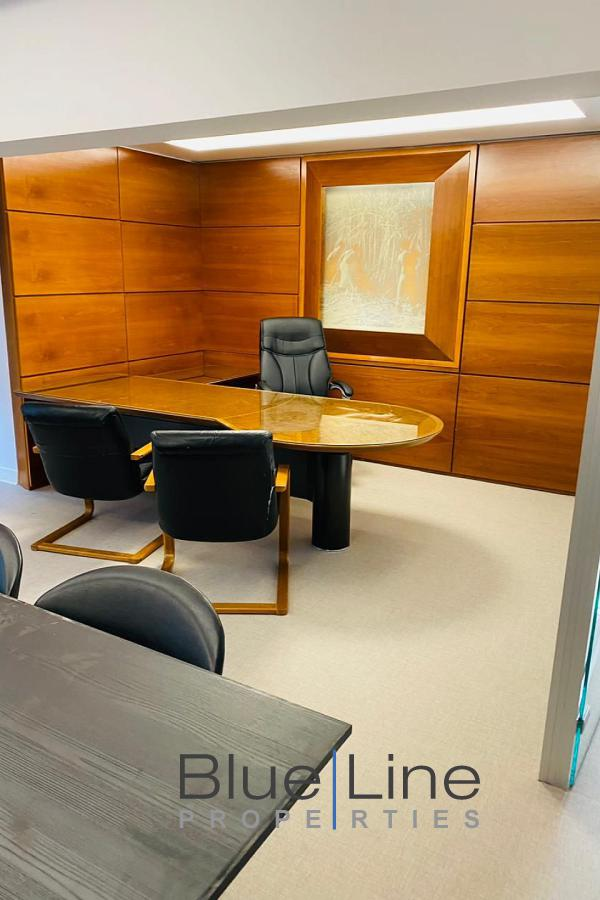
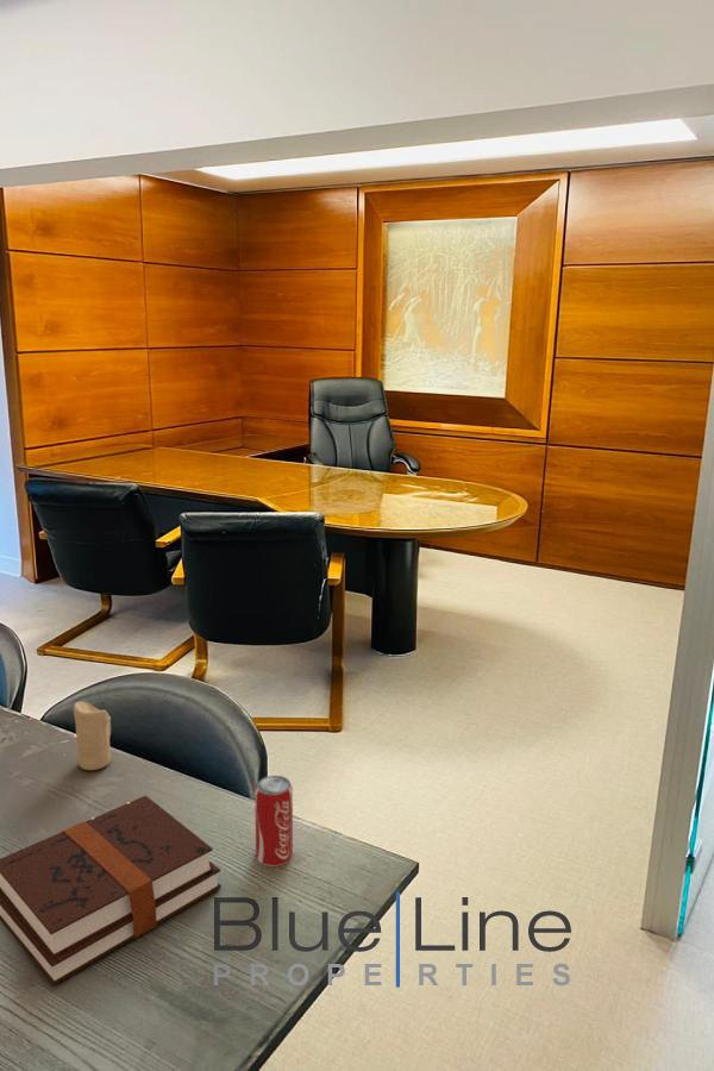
+ candle (93, 733)
+ hardback book (105, 875)
+ beverage can (274, 819)
